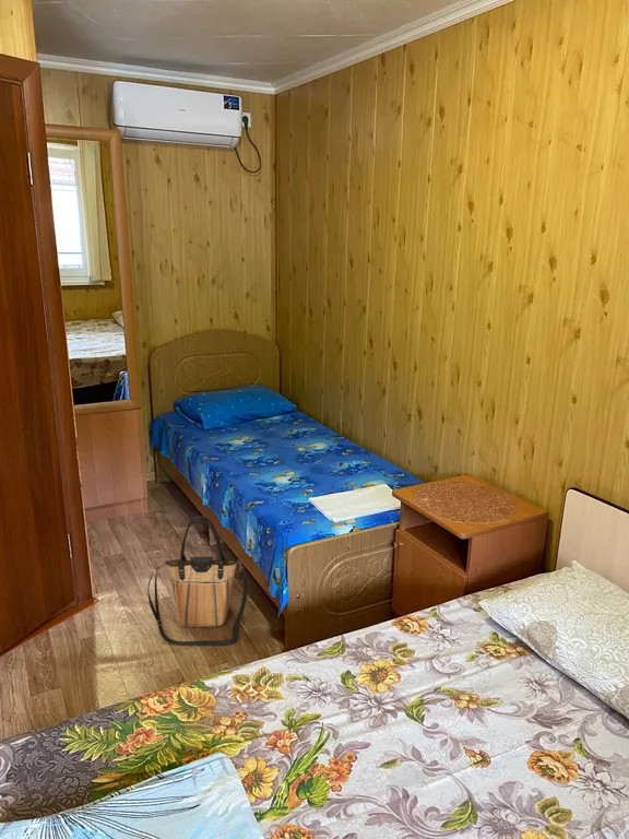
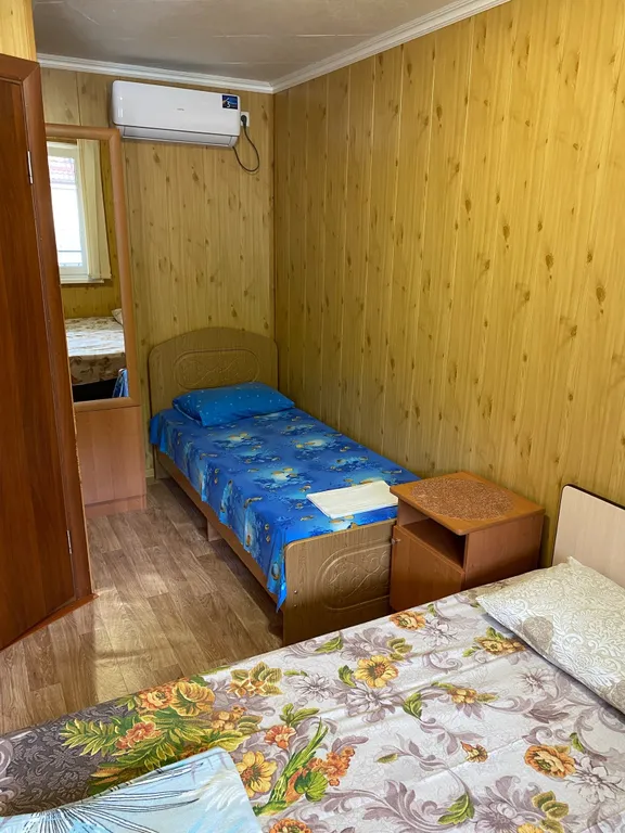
- tote bag (197, 575)
